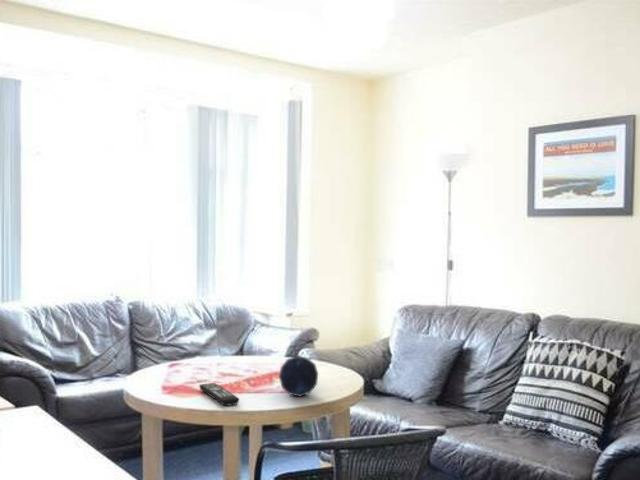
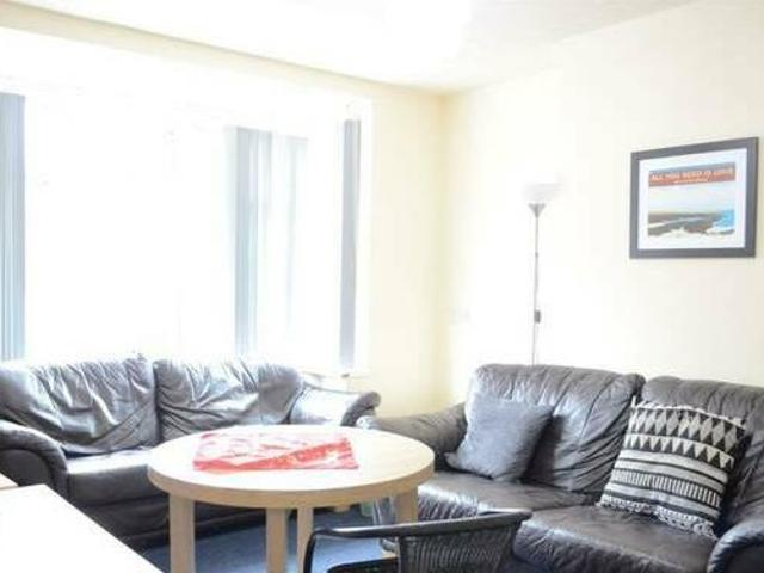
- remote control (218, 393)
- decorative orb (298, 375)
